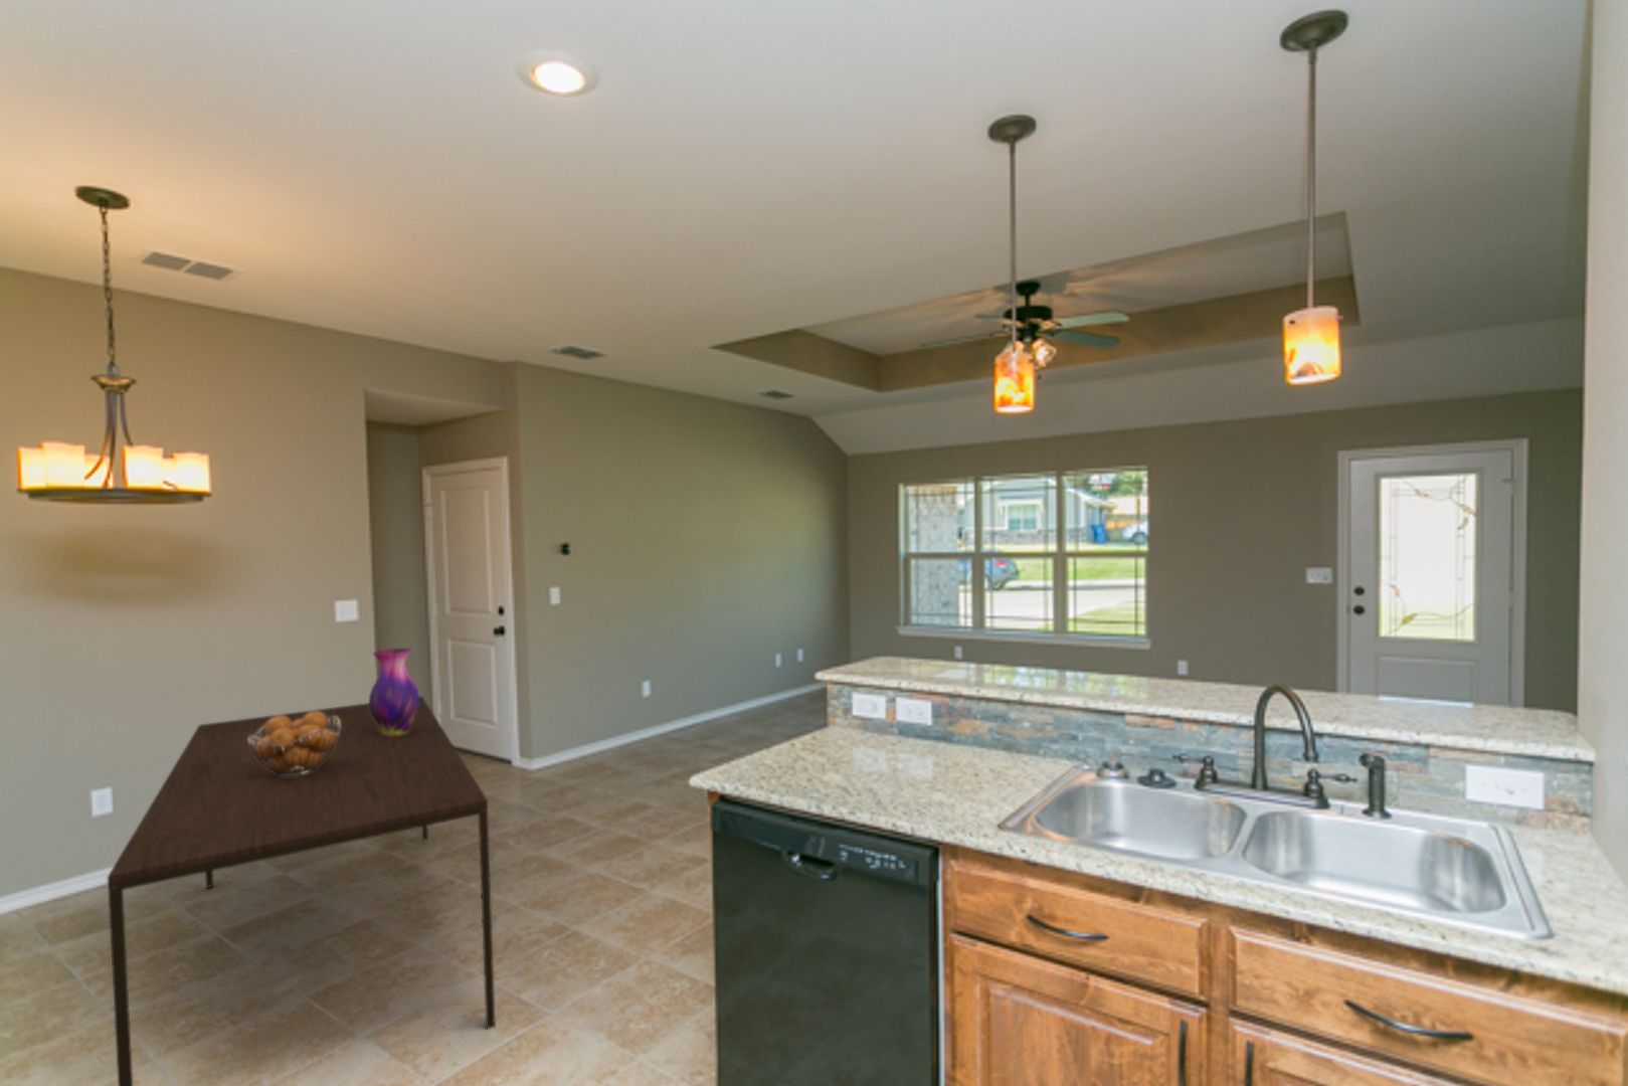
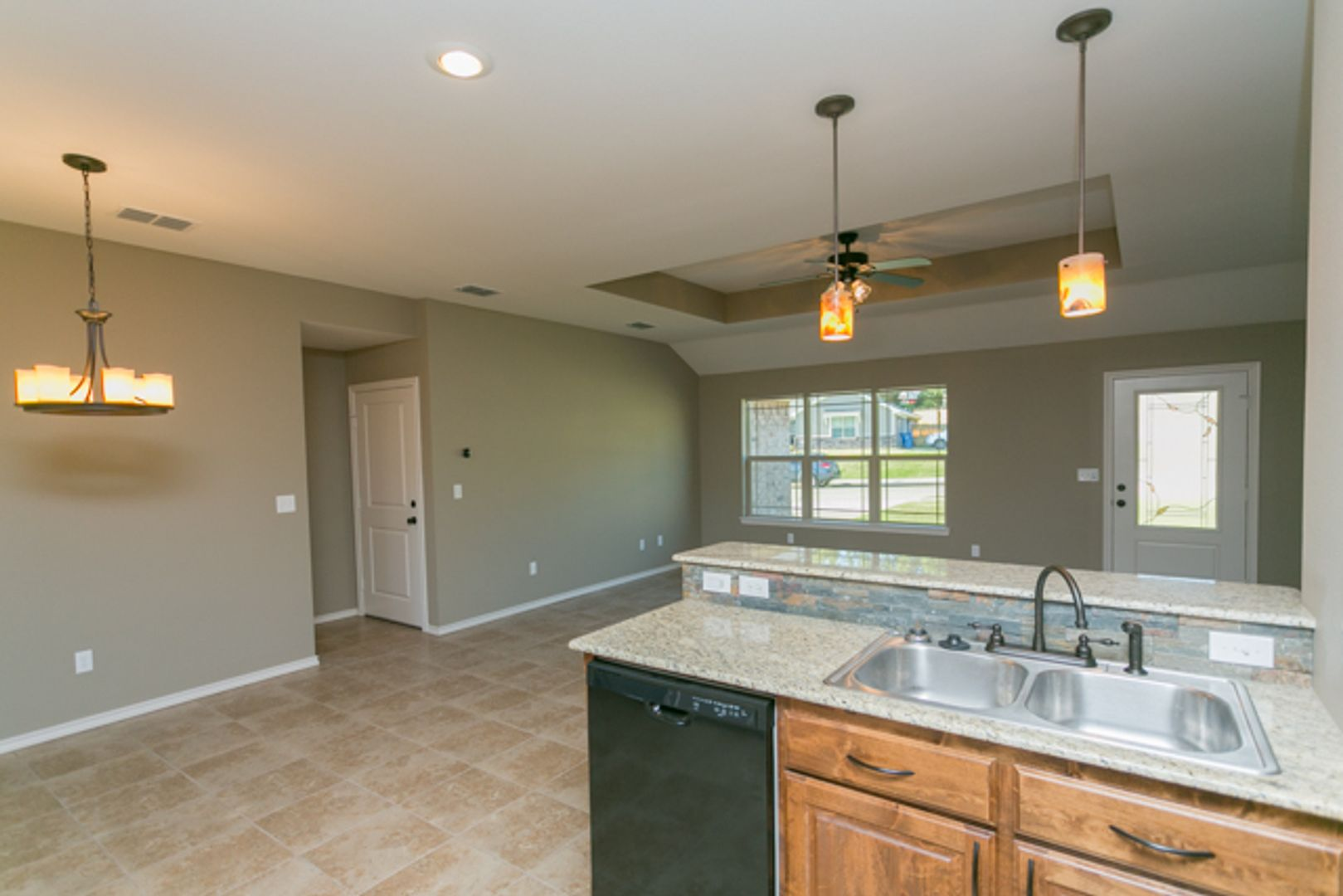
- dining table (320, 847)
- vase (393, 692)
- fruit basket (296, 742)
